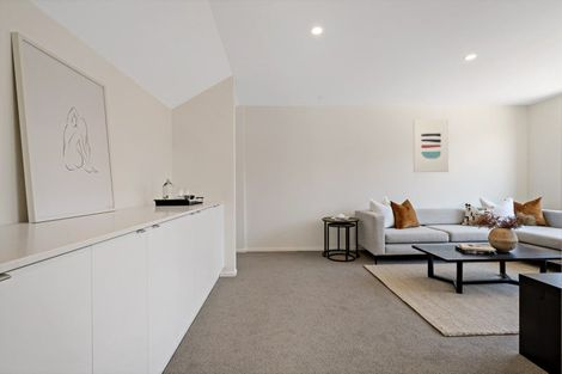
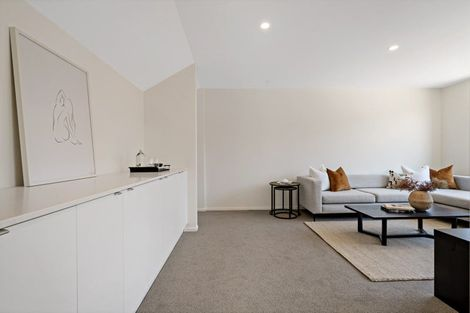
- wall art (430, 146)
